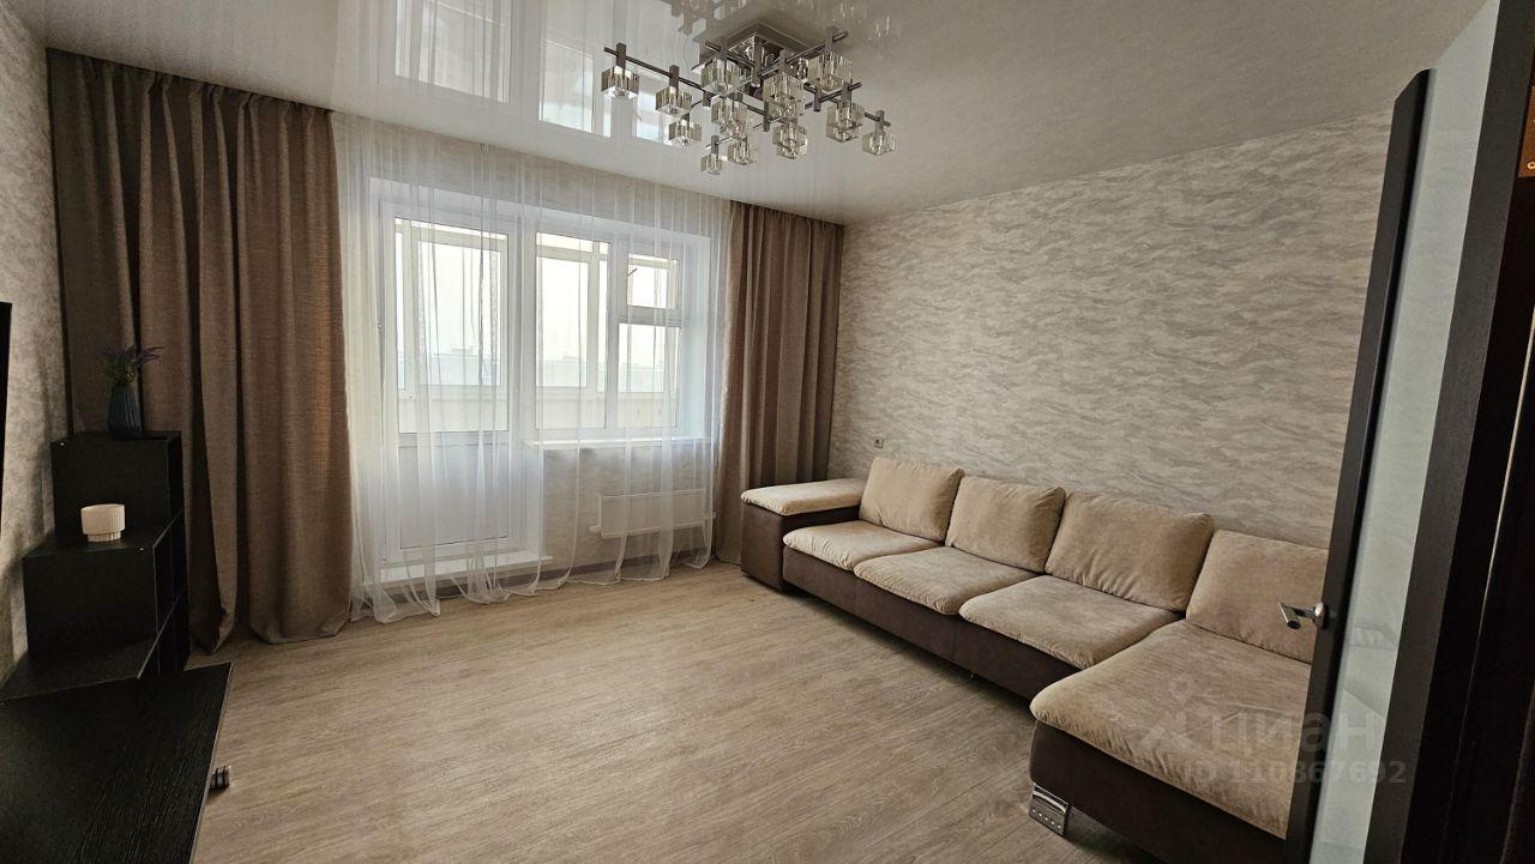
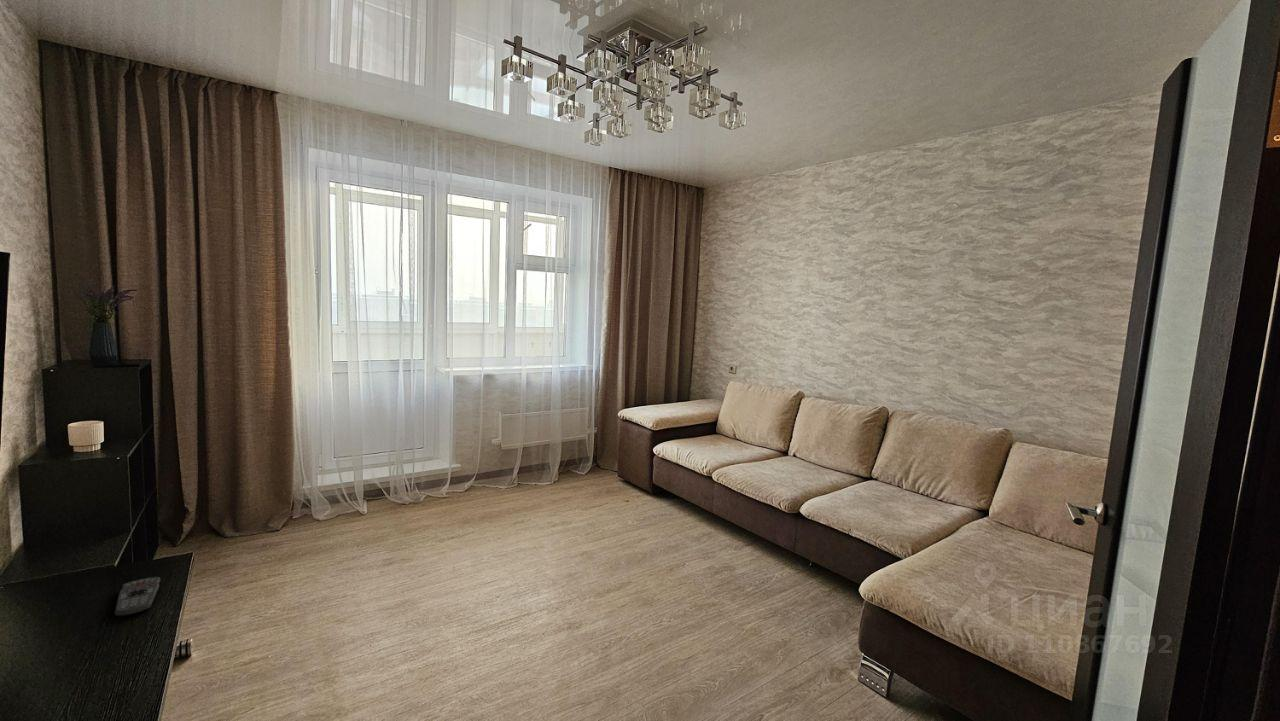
+ remote control (137, 596)
